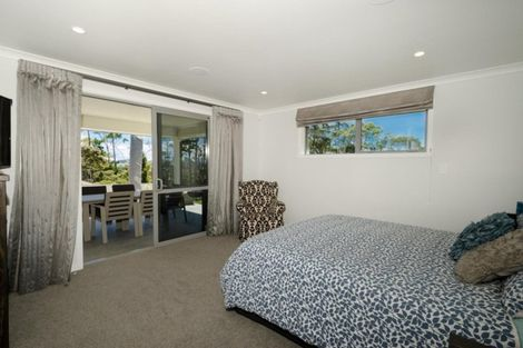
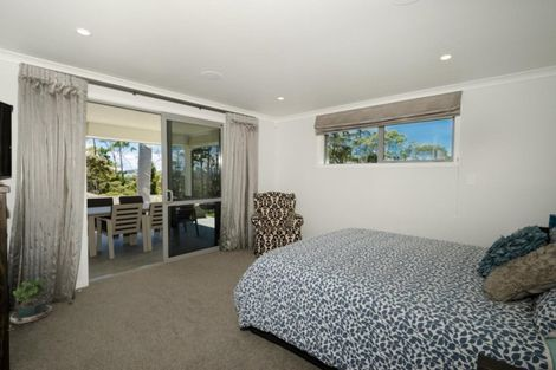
+ potted plant (30, 298)
